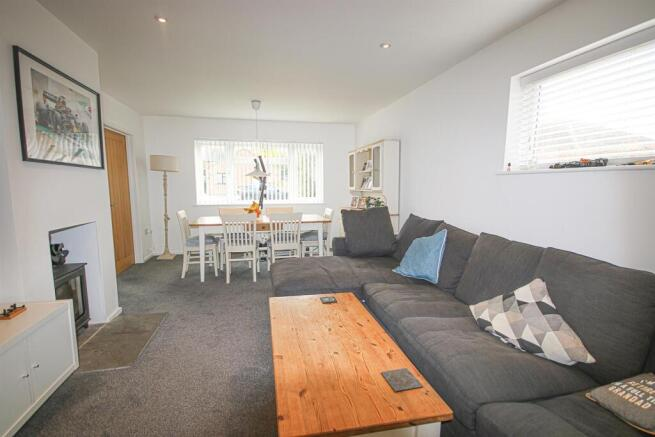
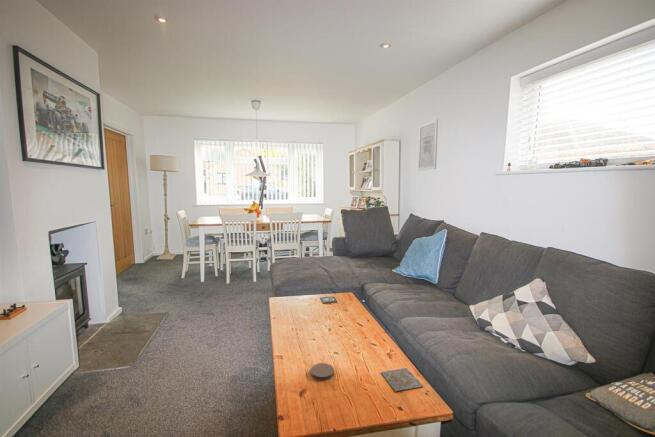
+ wall art (427, 146)
+ coaster (322, 371)
